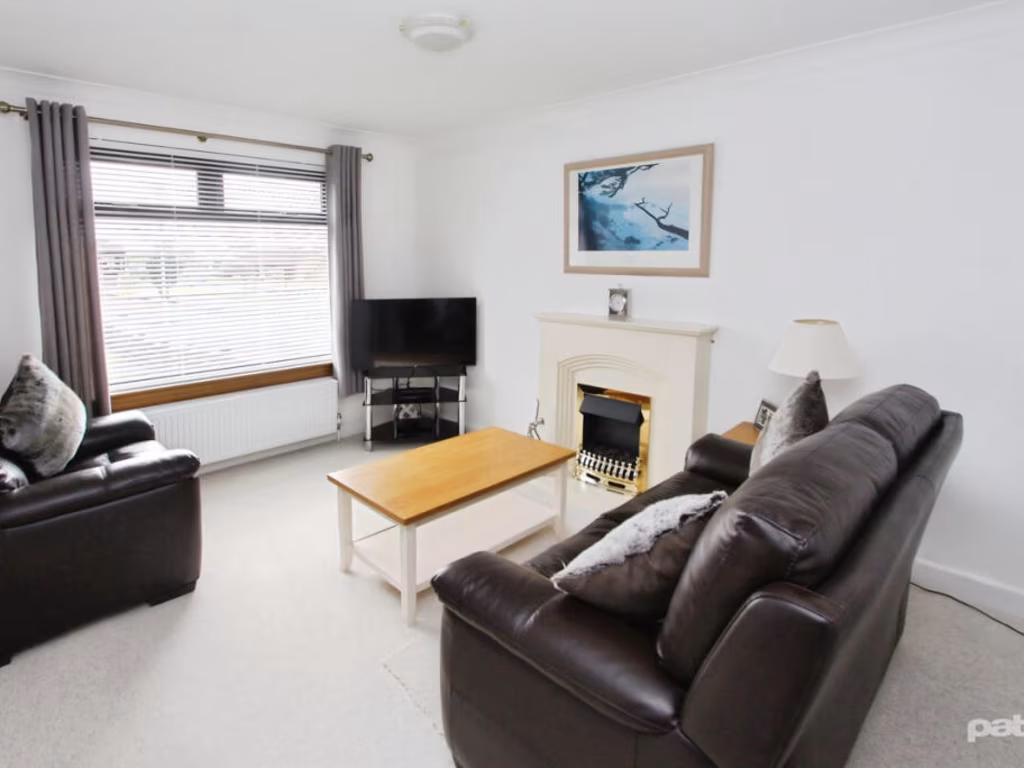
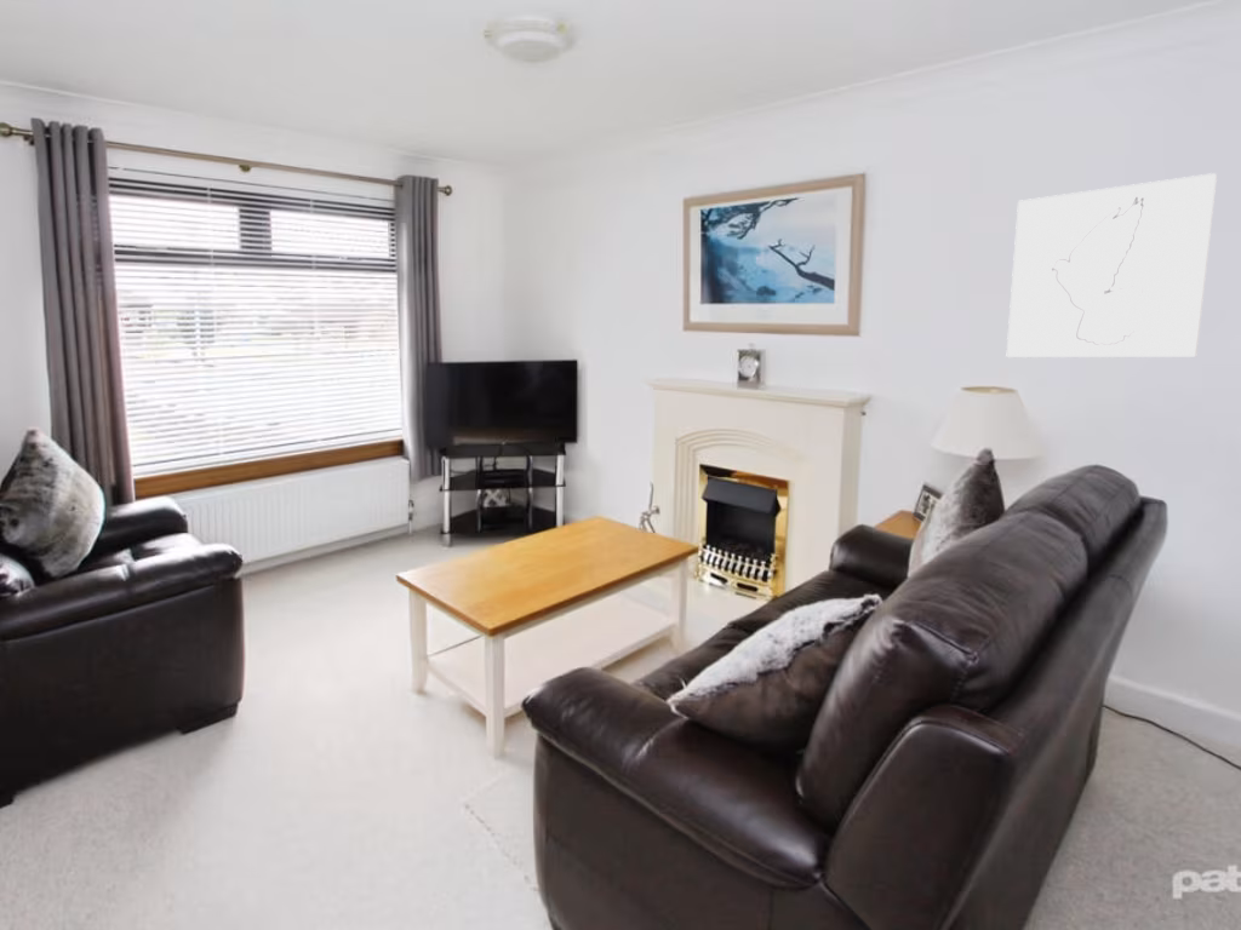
+ wall art (1102, 274)
